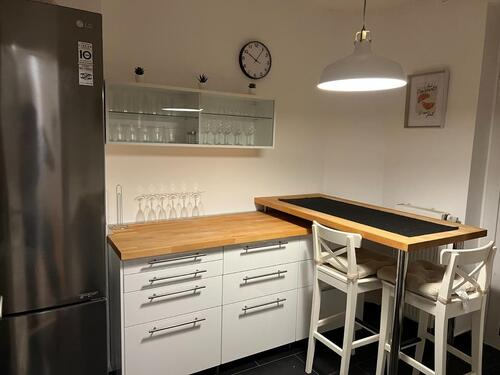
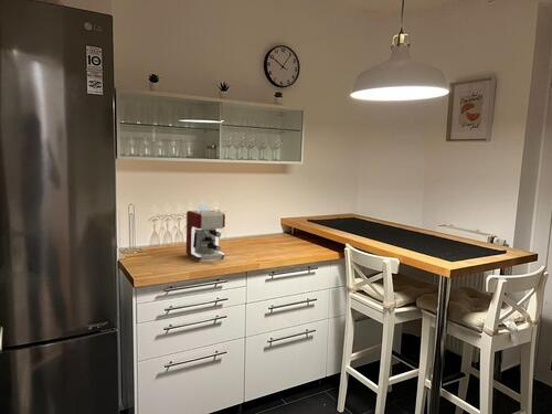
+ coffee maker (208, 231)
